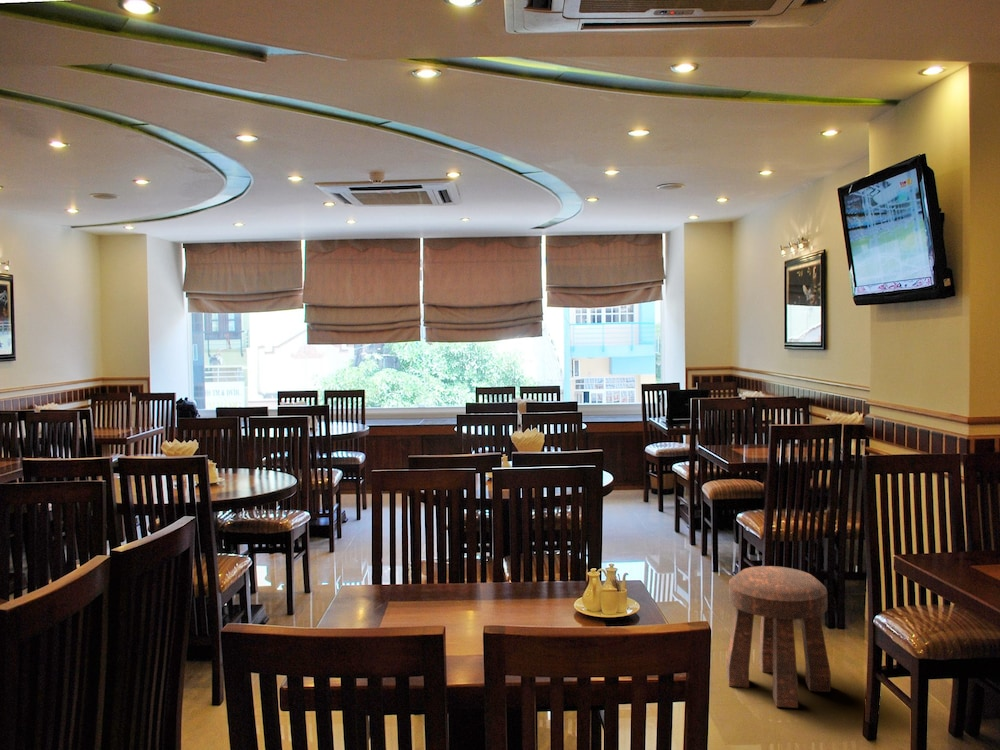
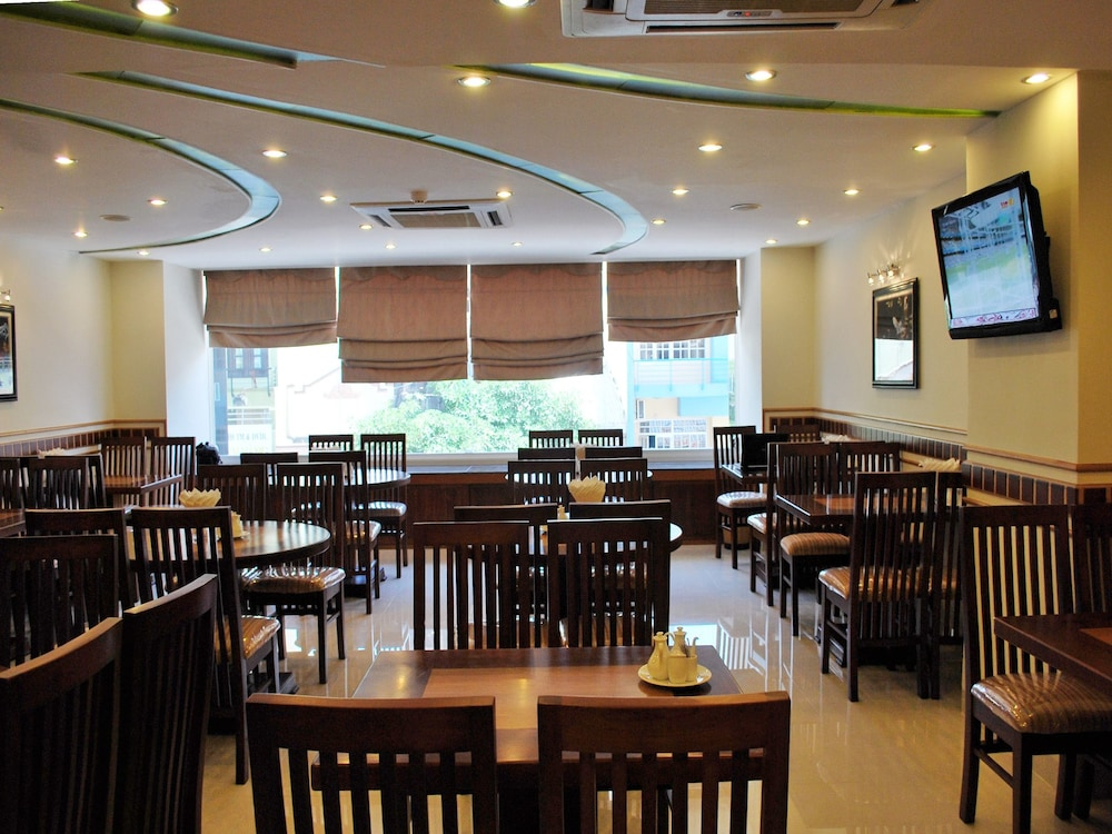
- stool (777, 629)
